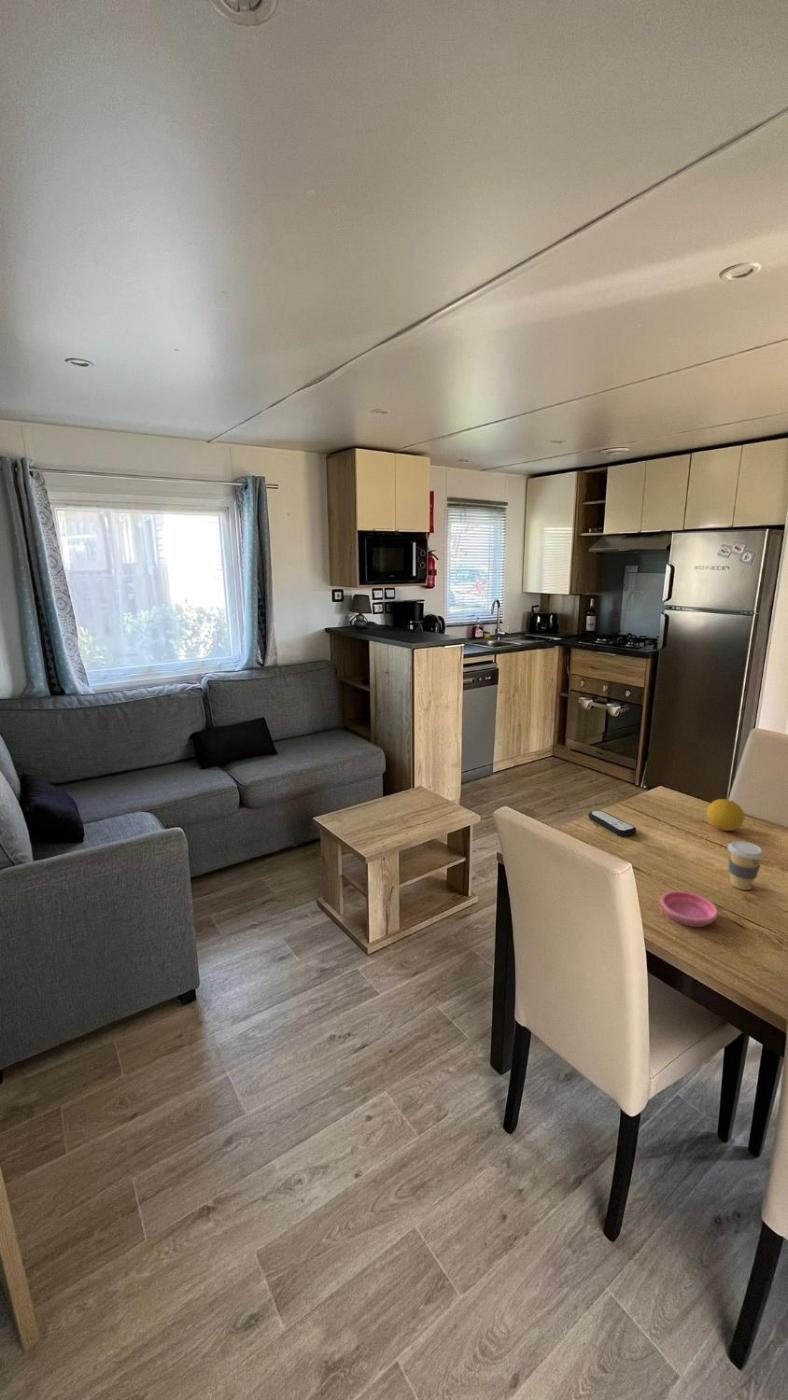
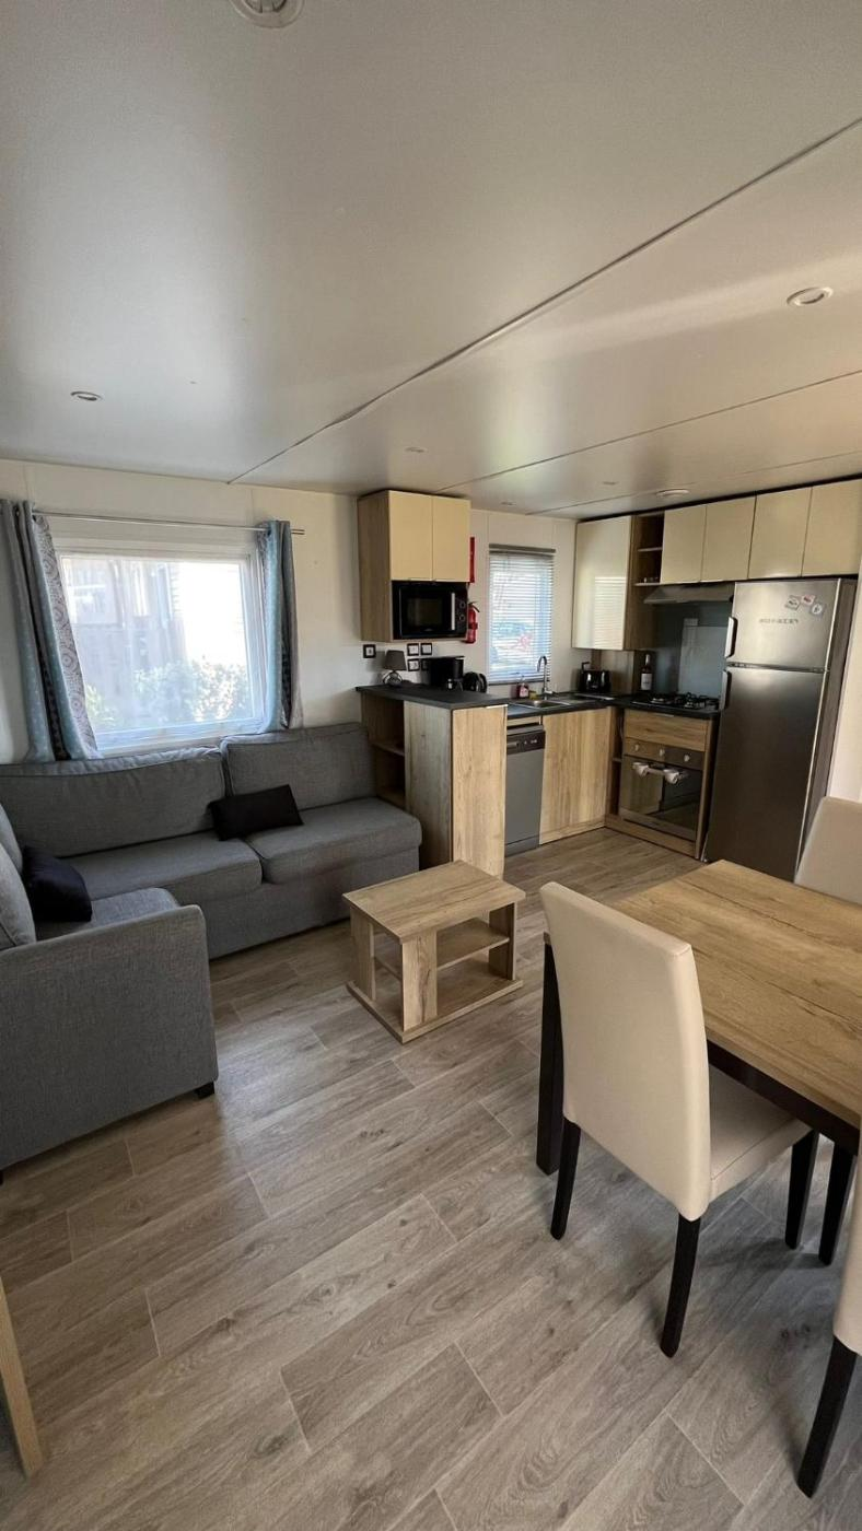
- remote control (610, 822)
- saucer (688, 910)
- fruit (725, 814)
- coffee cup (743, 866)
